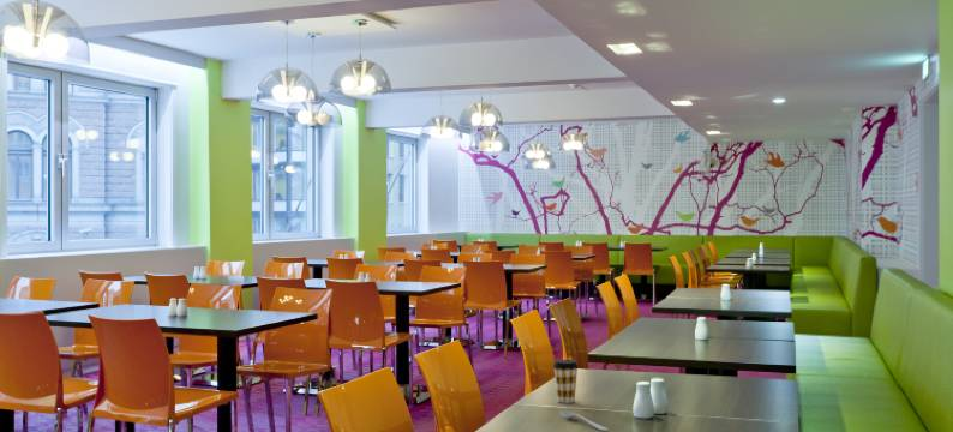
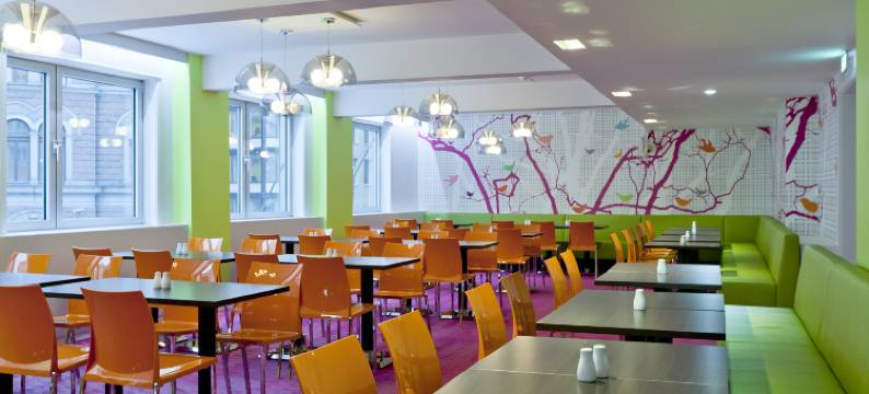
- coffee cup (565, 380)
- spoon (583, 419)
